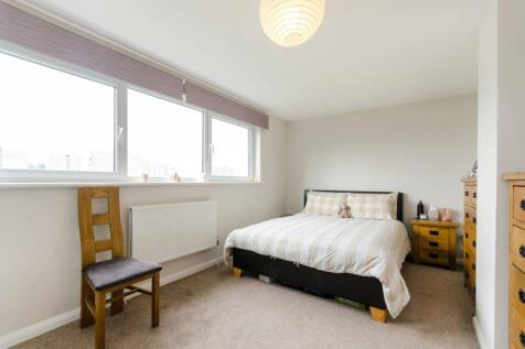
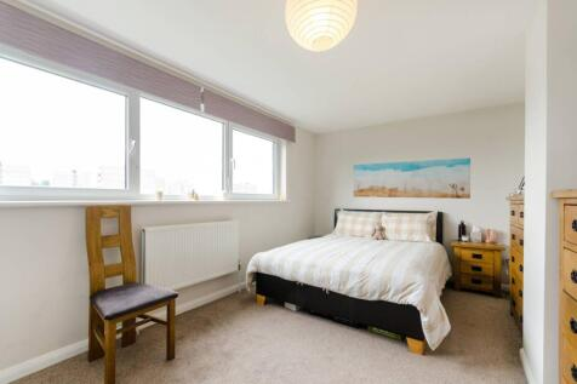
+ wall art (405, 179)
